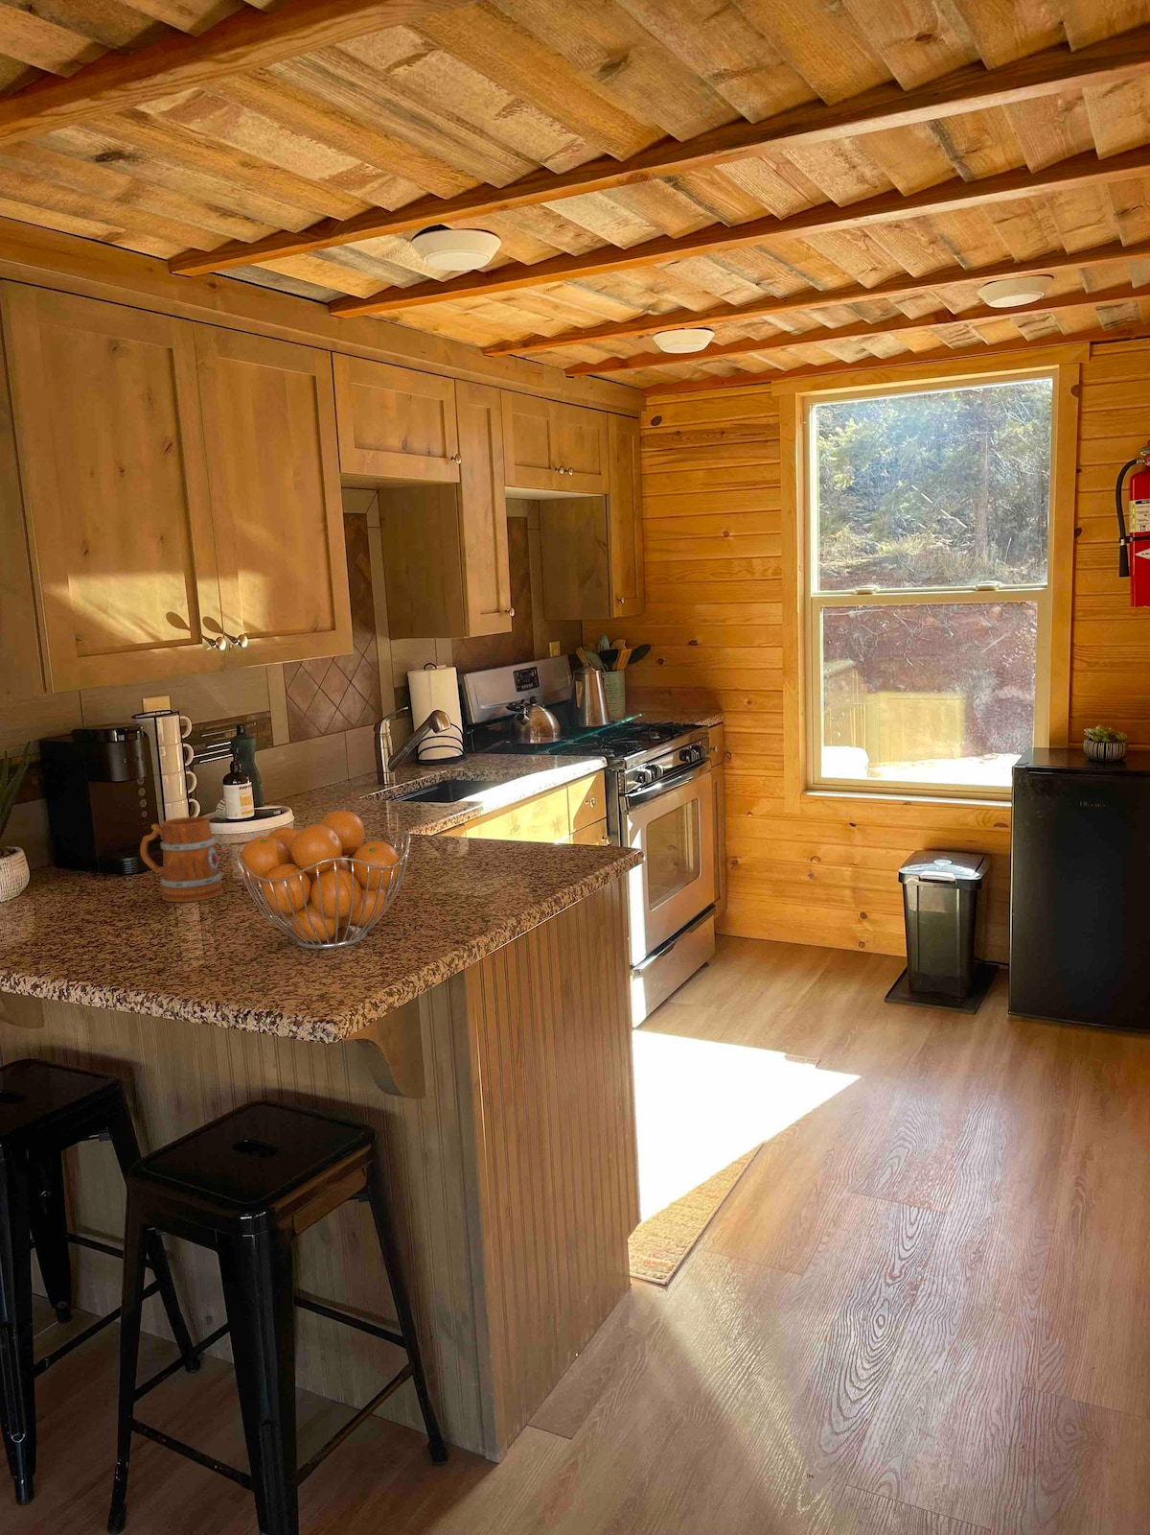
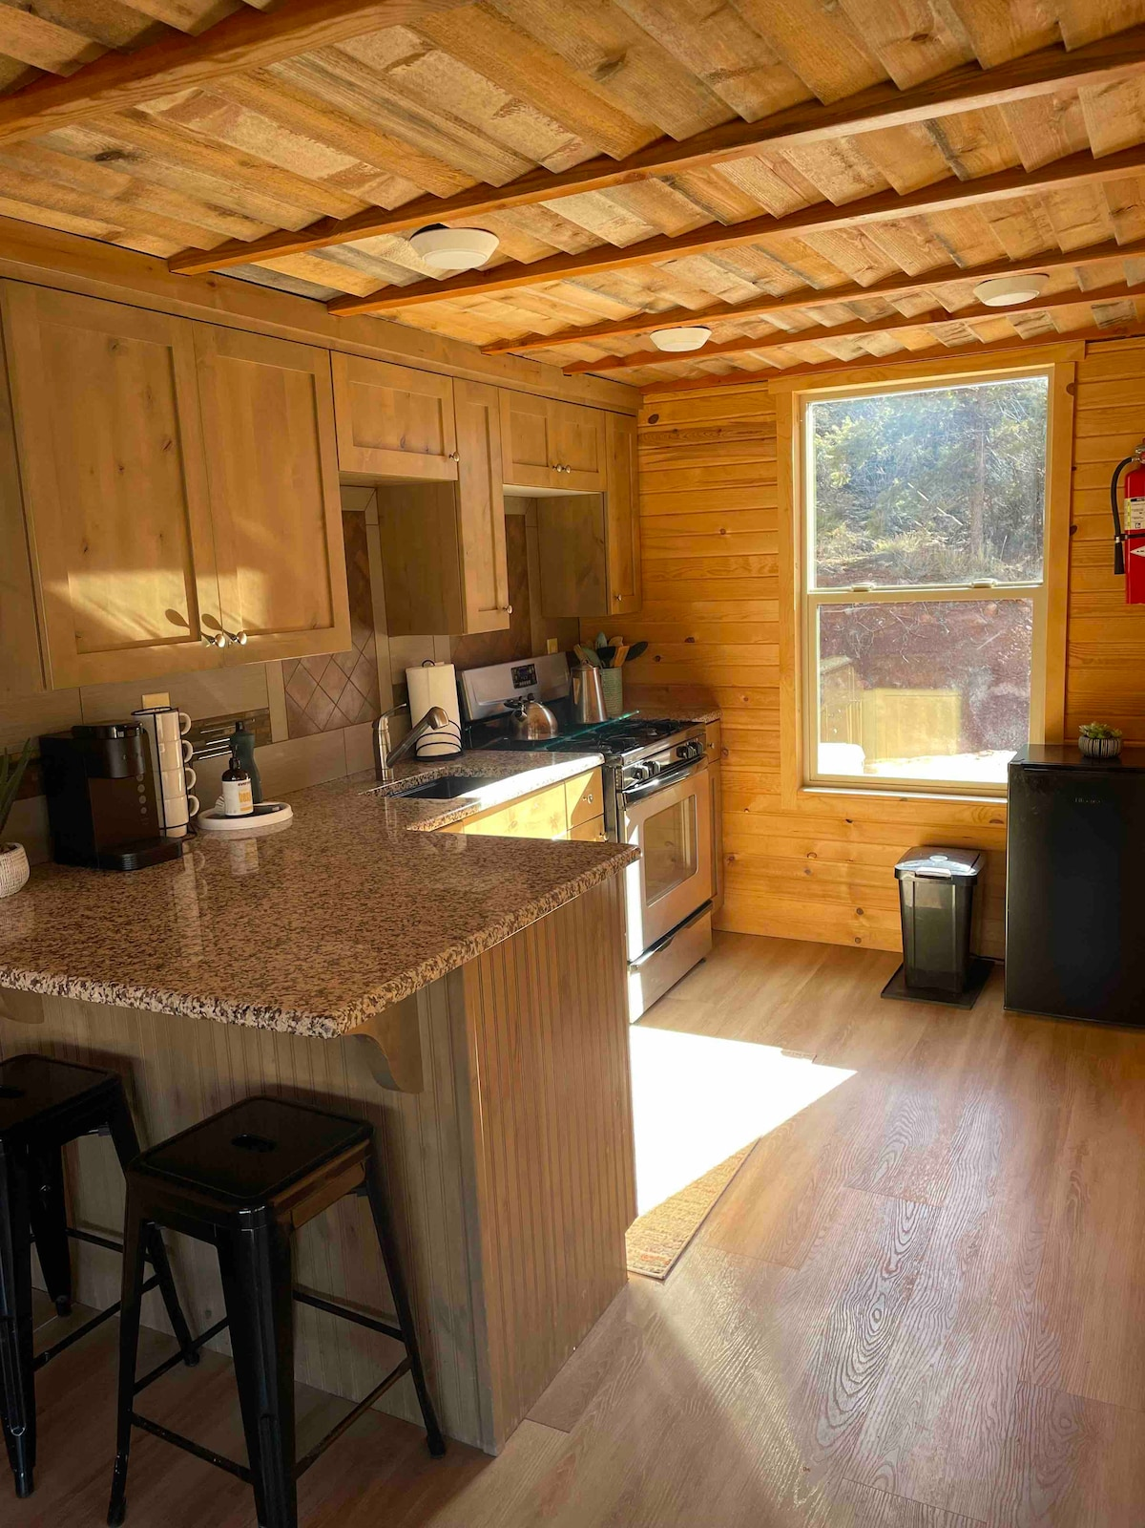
- mug (179, 858)
- fruit basket (327, 877)
